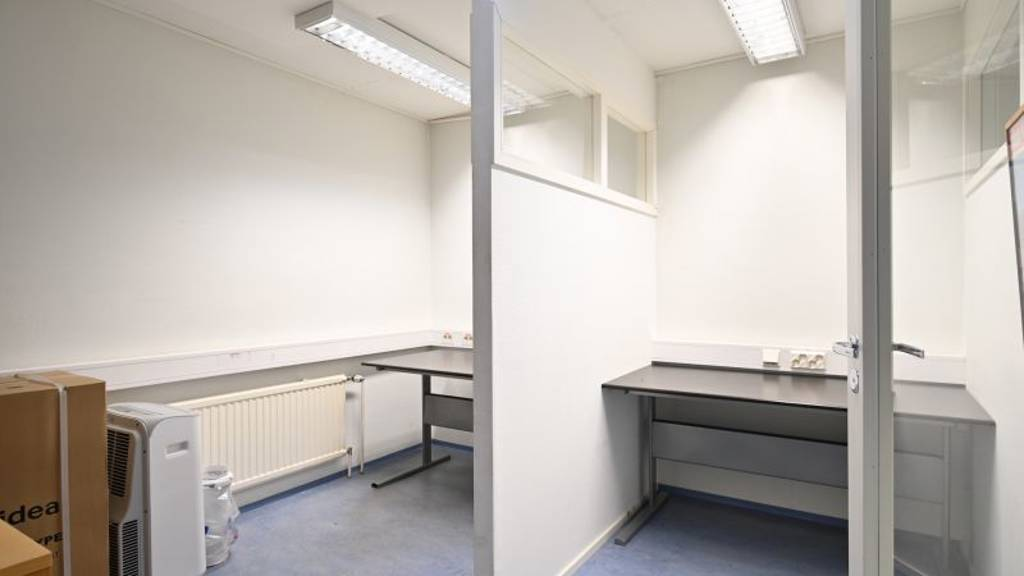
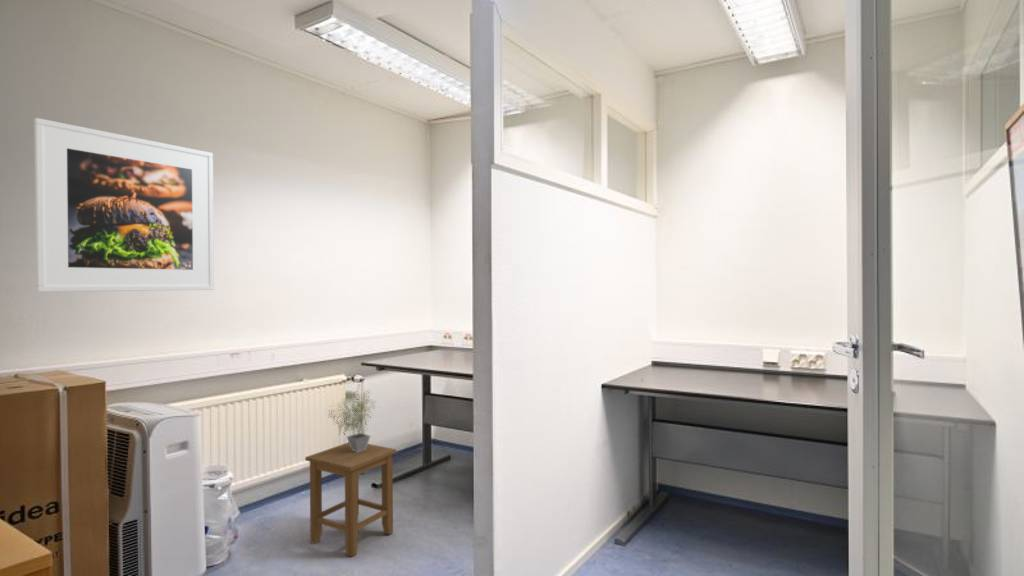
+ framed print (134, 214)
+ potted plant (353, 417)
+ stool (352, 495)
